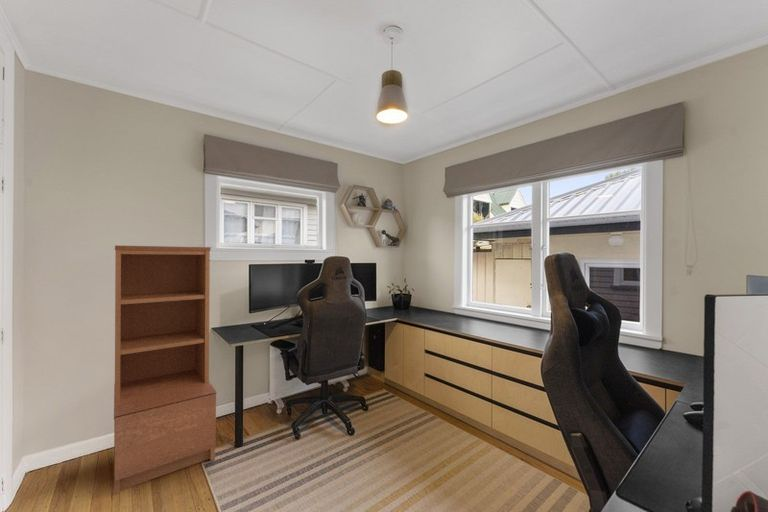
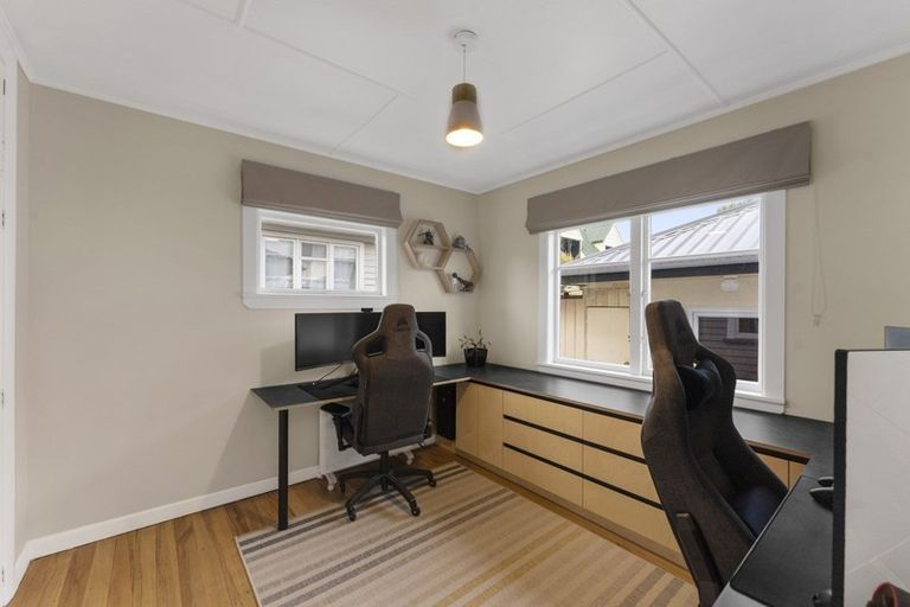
- bookshelf (164, 350)
